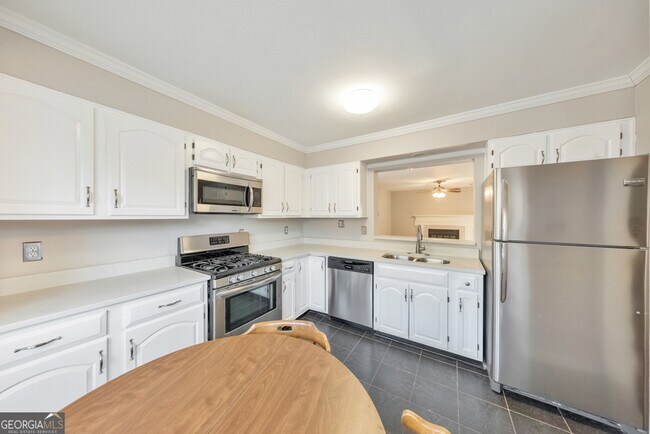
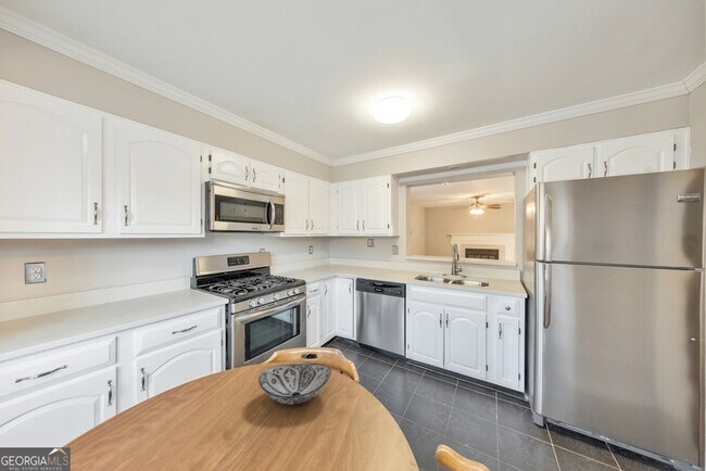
+ decorative bowl (295, 384)
